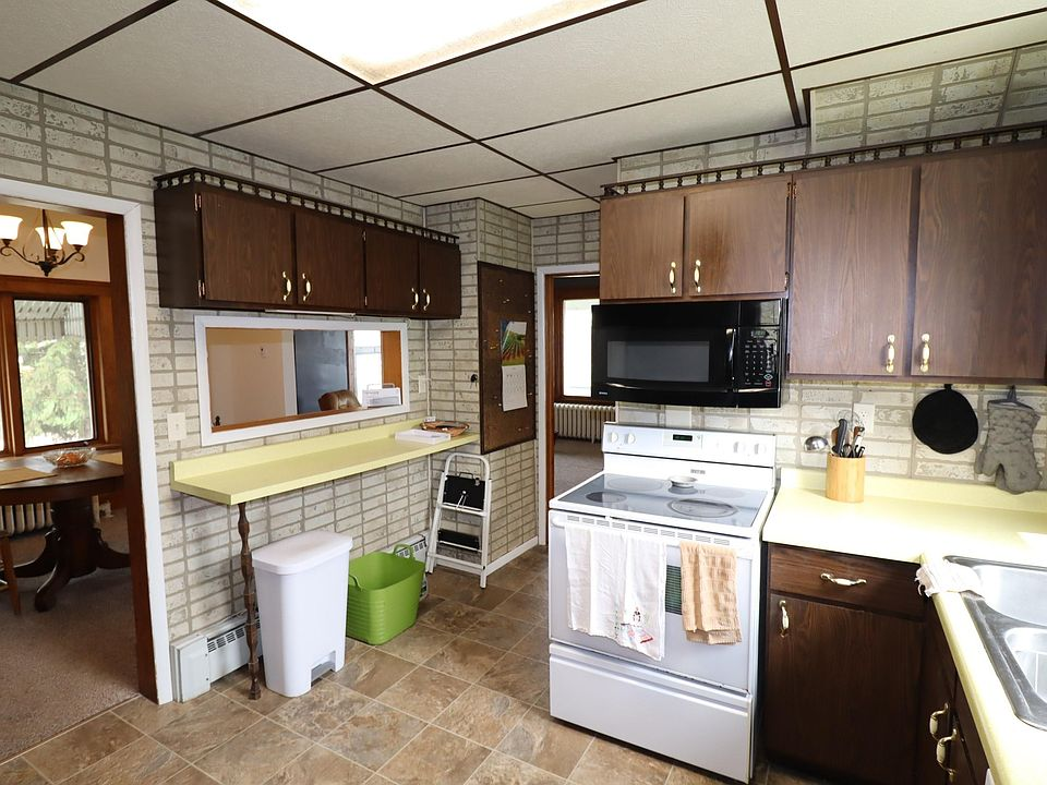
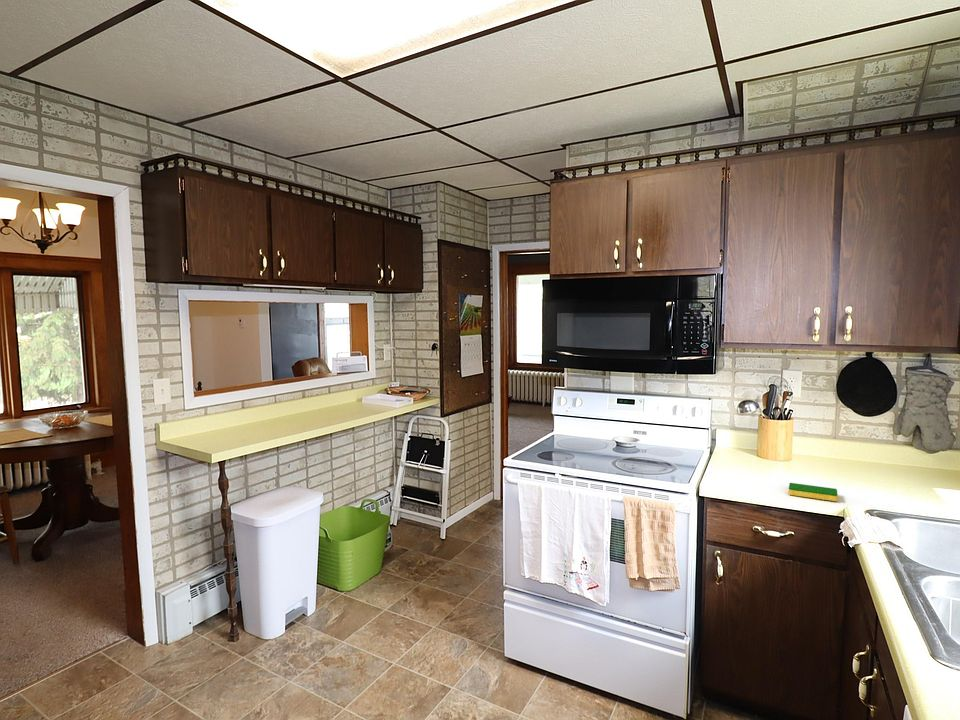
+ dish sponge (812, 491)
